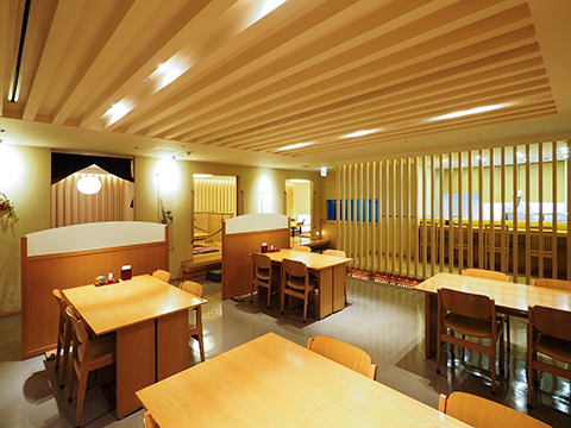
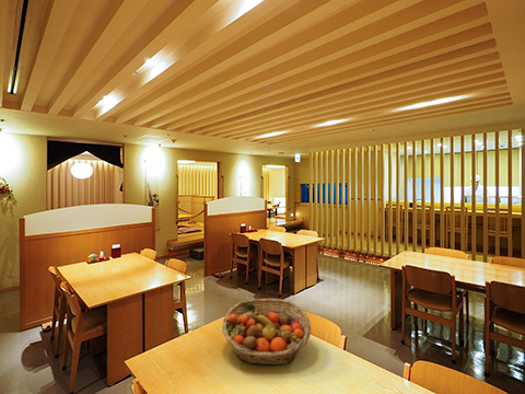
+ fruit basket (266, 329)
